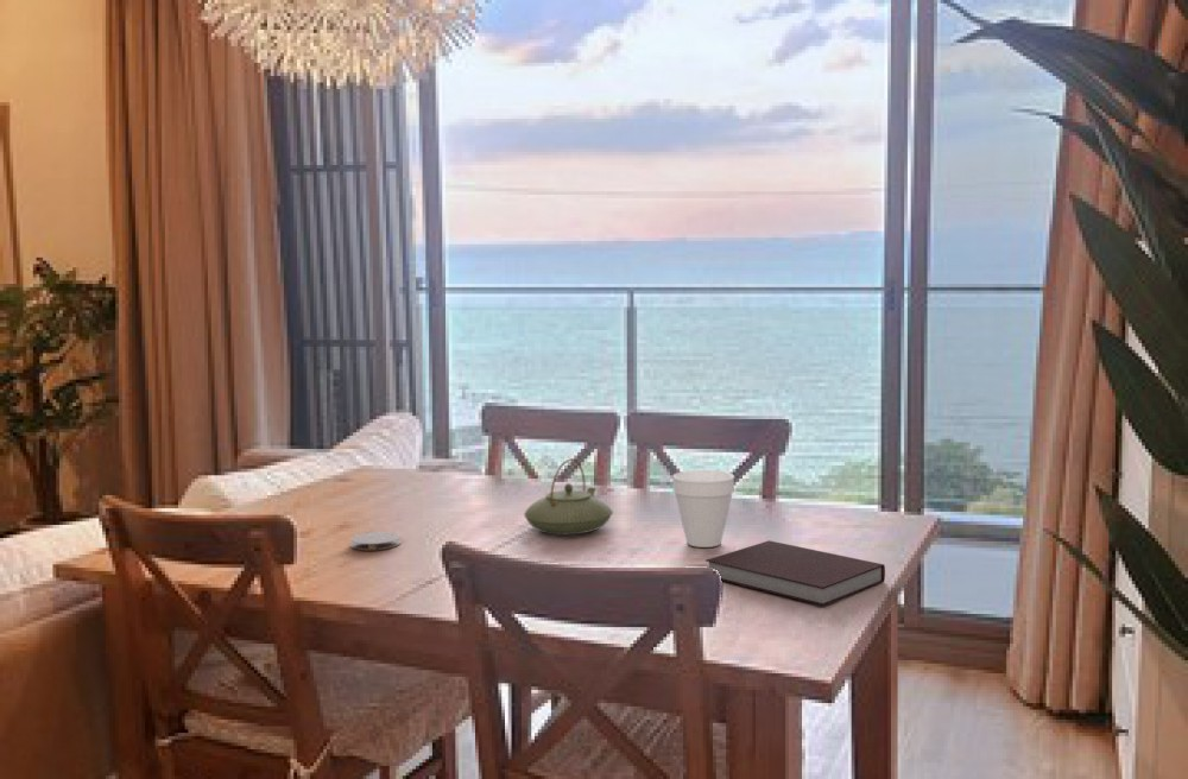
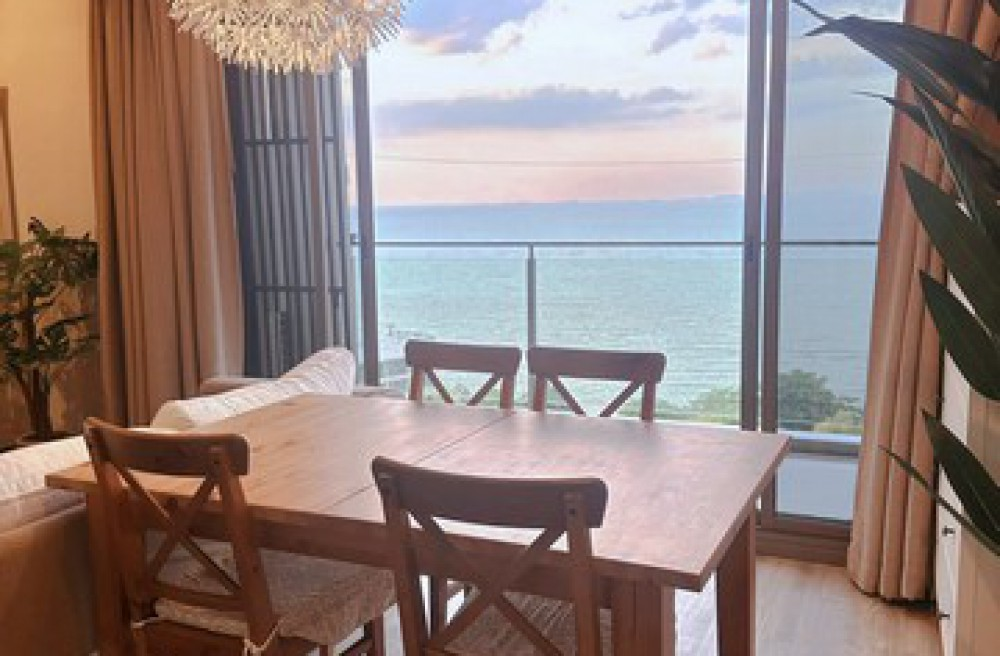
- cup (703, 508)
- teapot (570, 493)
- notebook (794, 570)
- coaster (375, 540)
